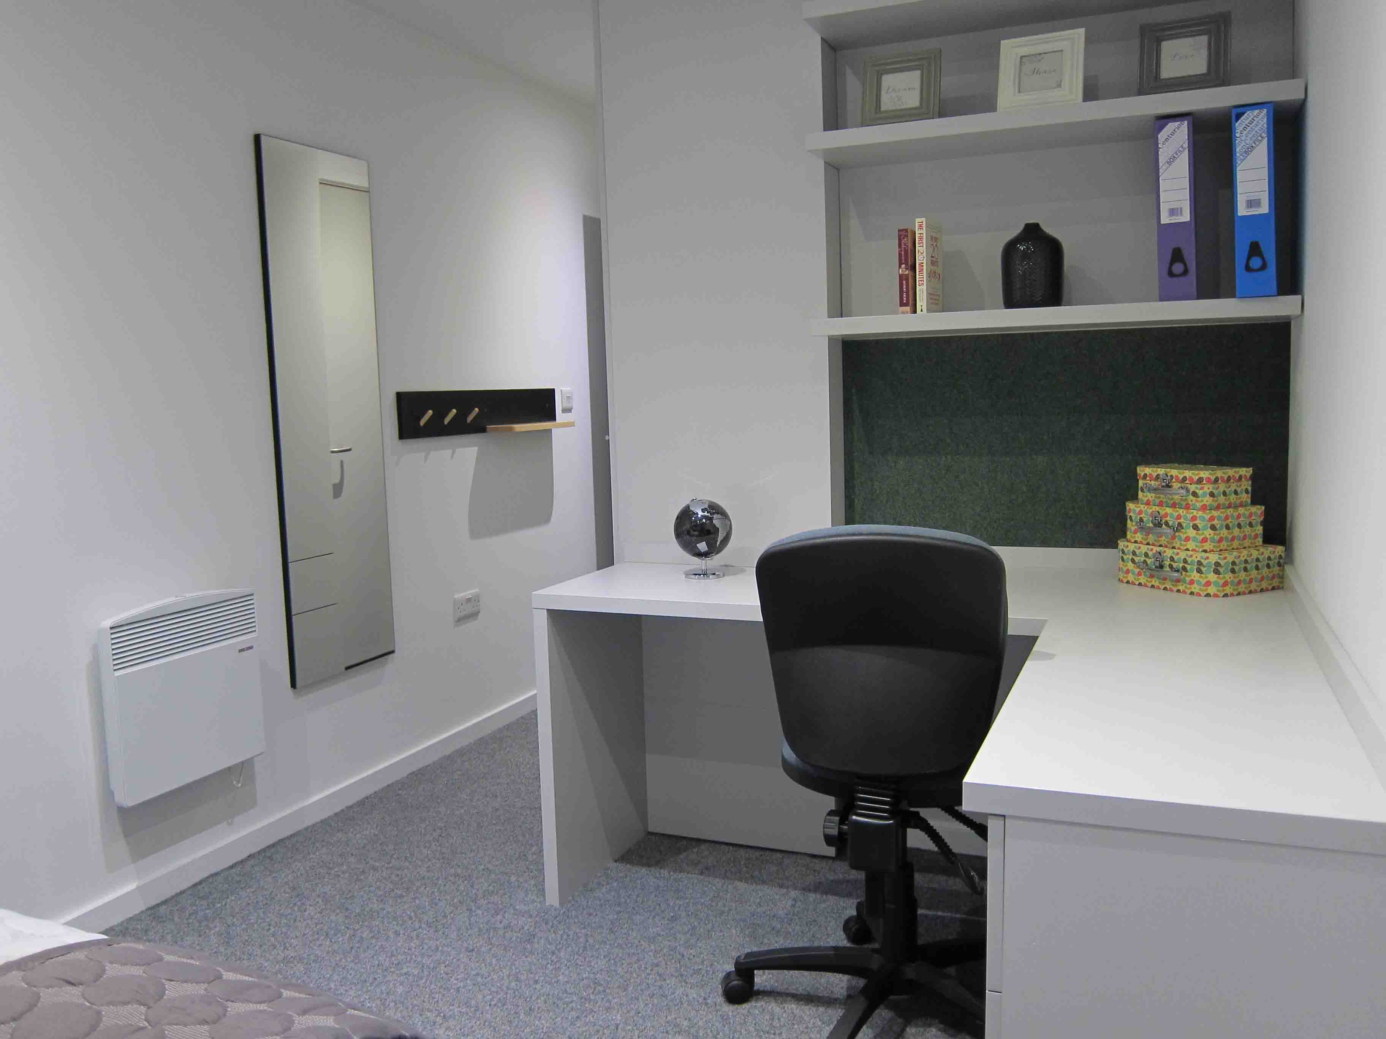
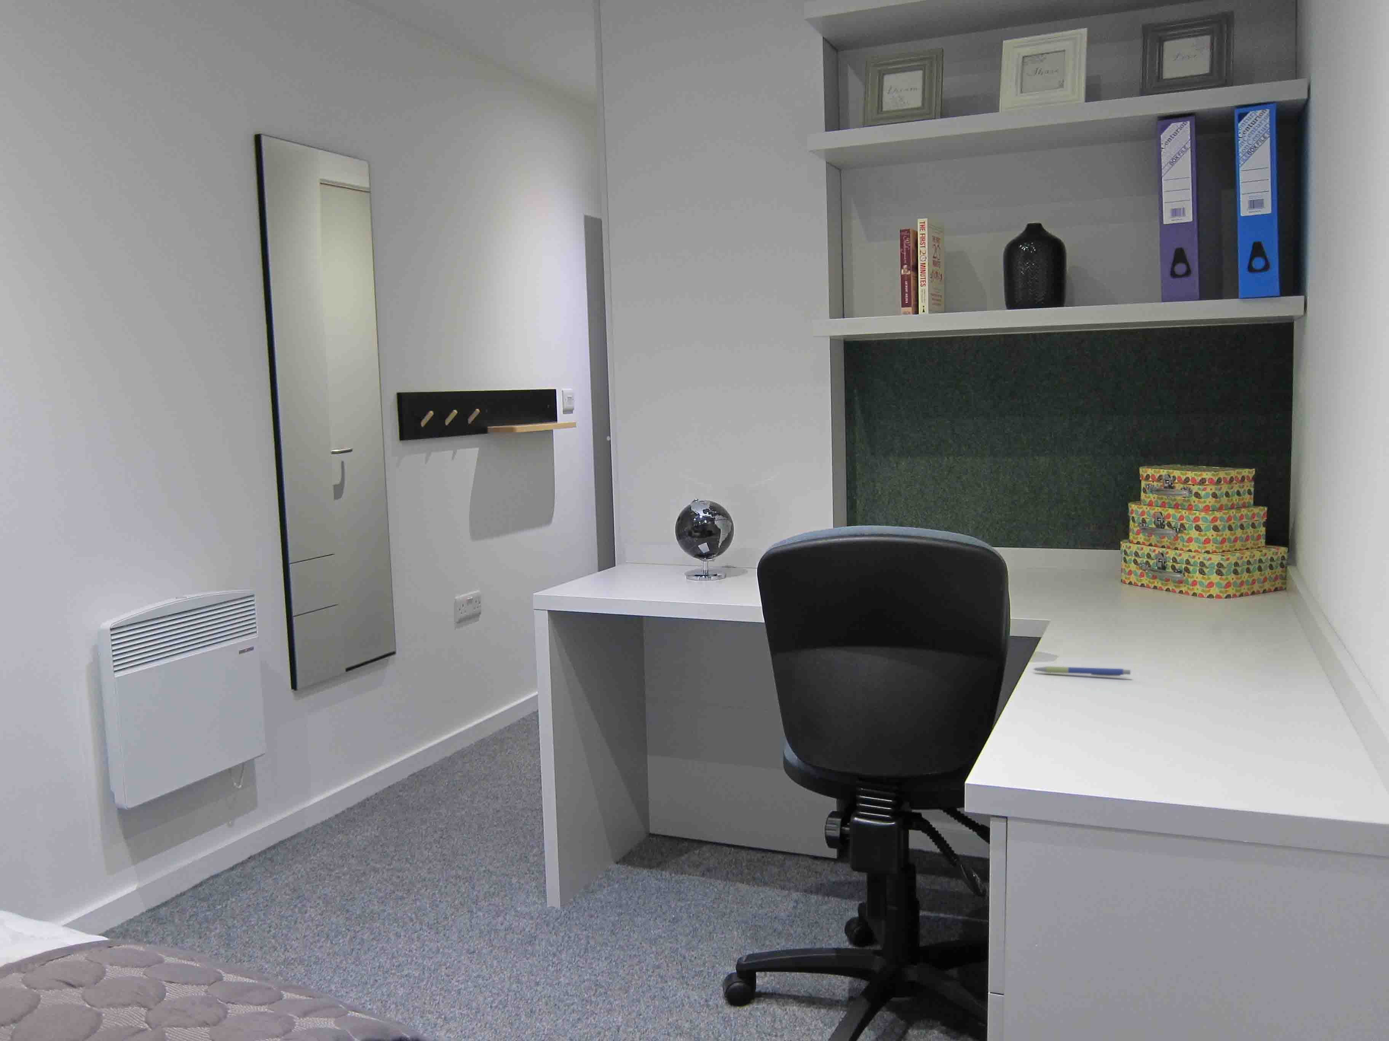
+ pen (1081, 670)
